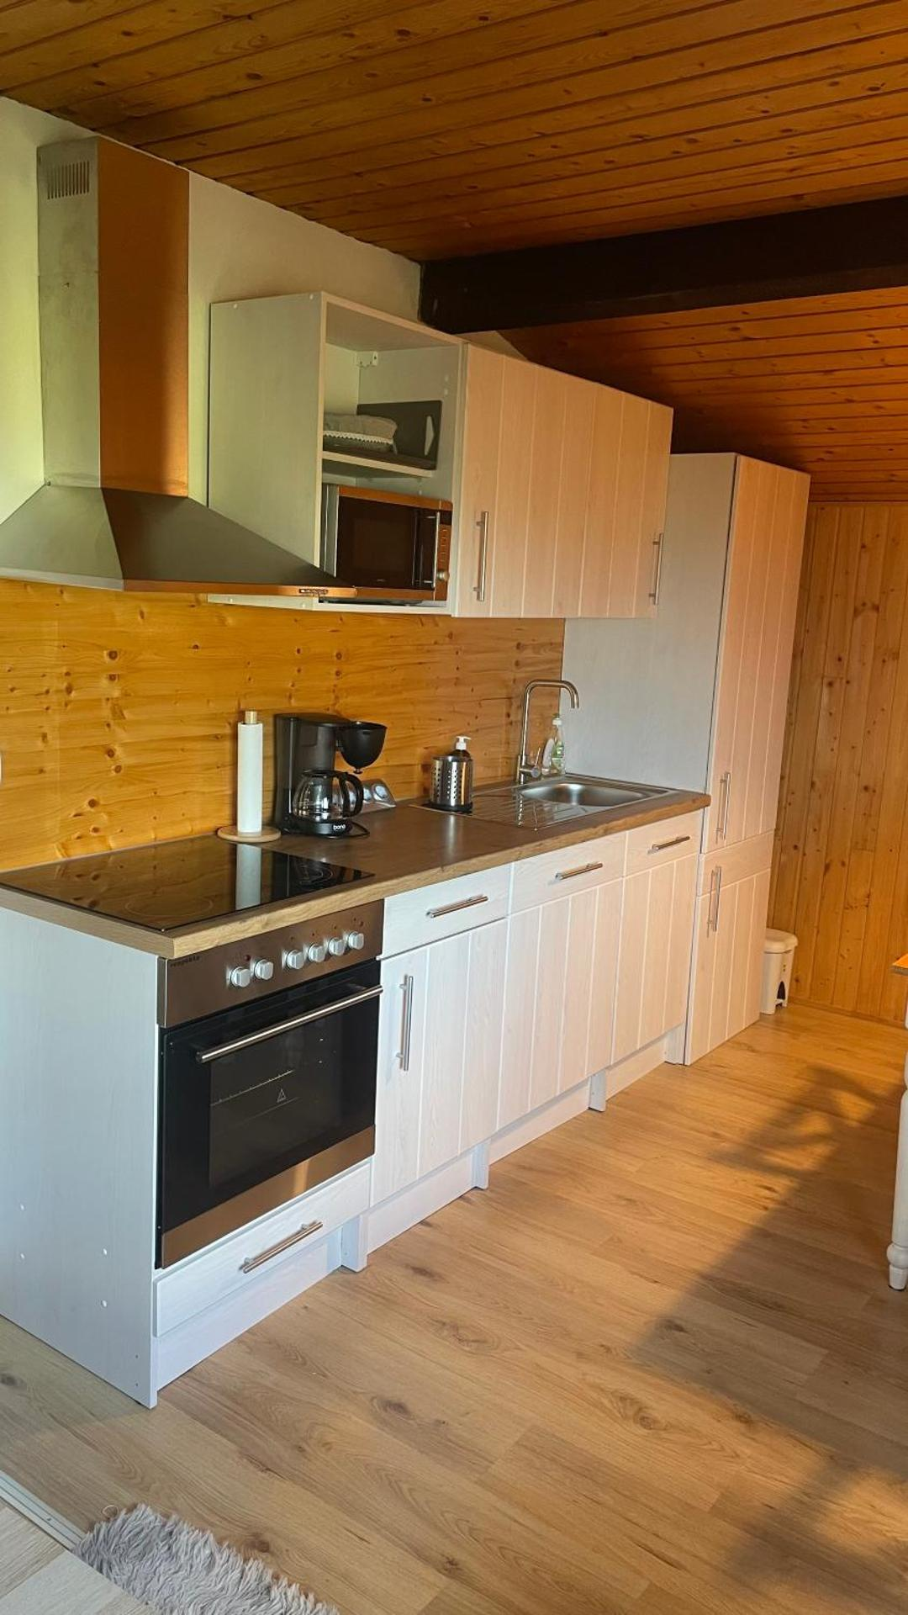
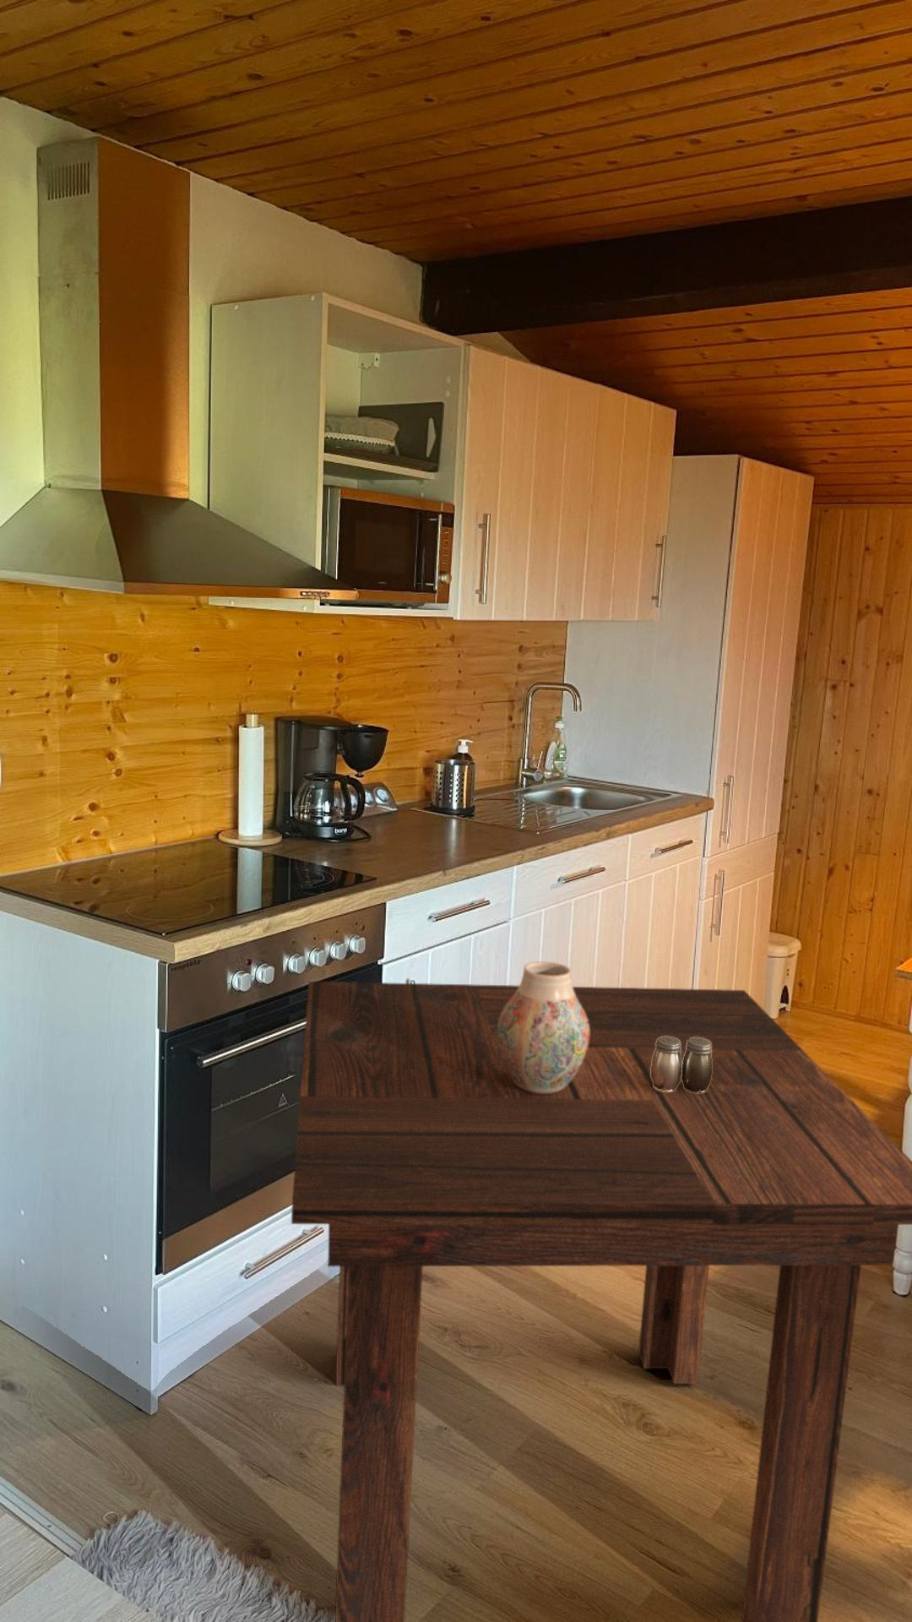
+ vase (543, 1026)
+ dining table (555, 1266)
+ salt and pepper shaker (683, 1063)
